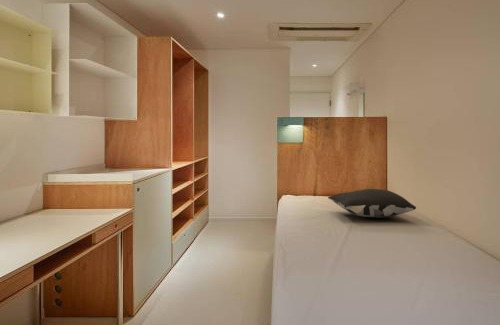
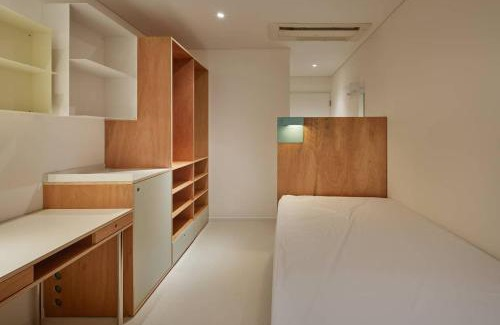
- pillow (367, 202)
